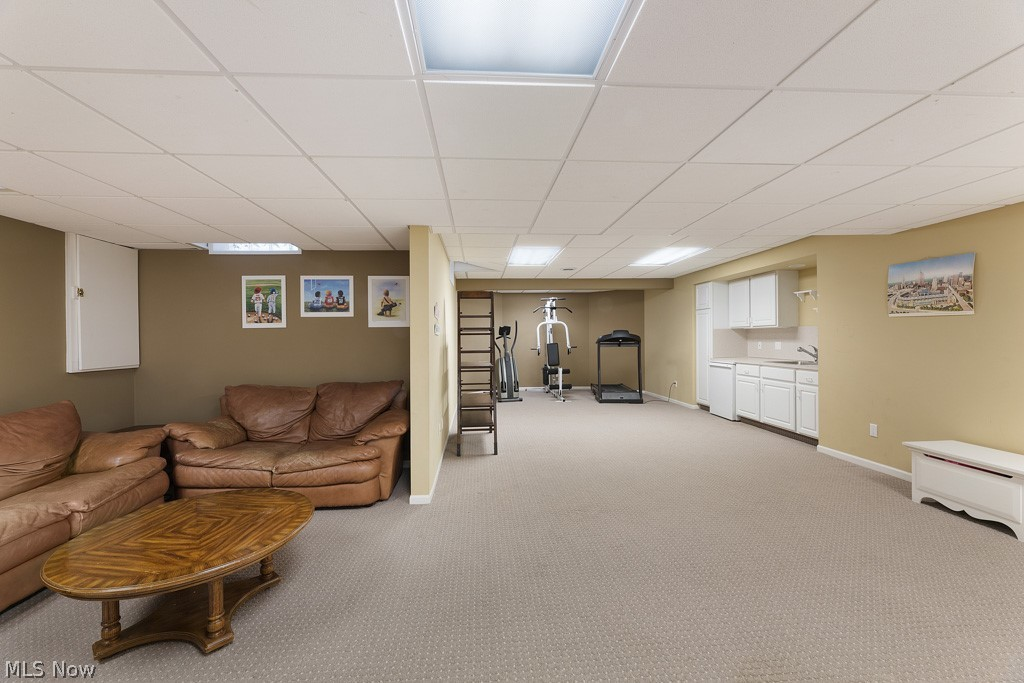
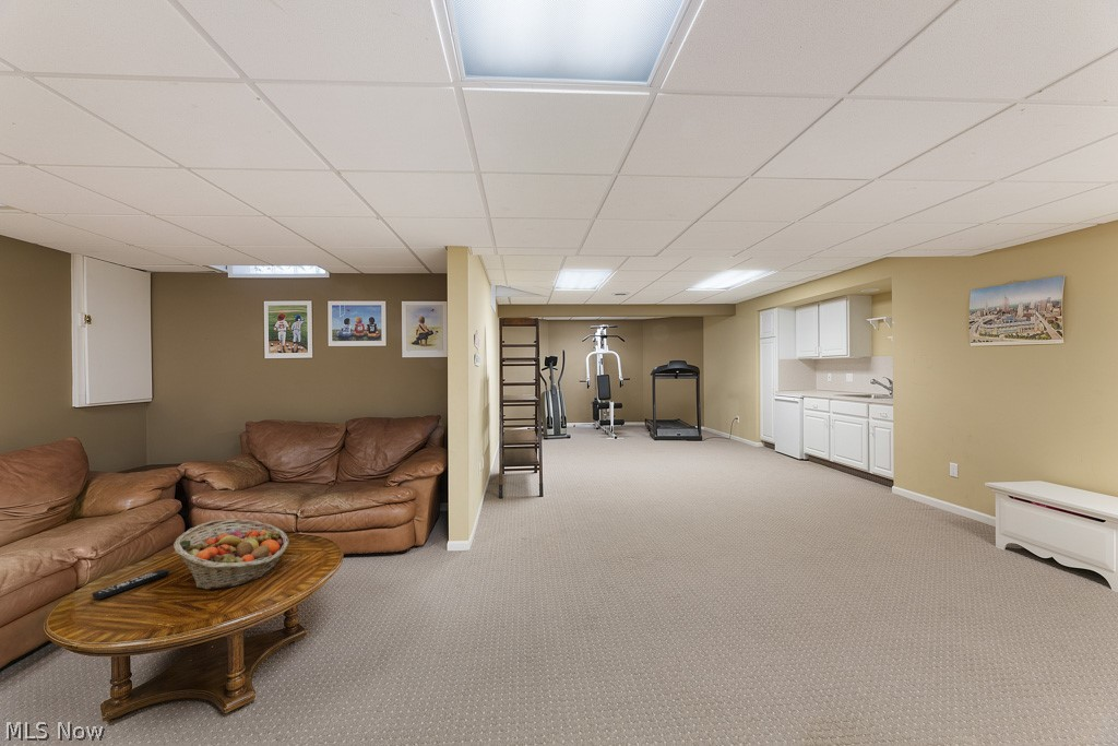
+ fruit basket (235, 549)
+ remote control (132, 583)
